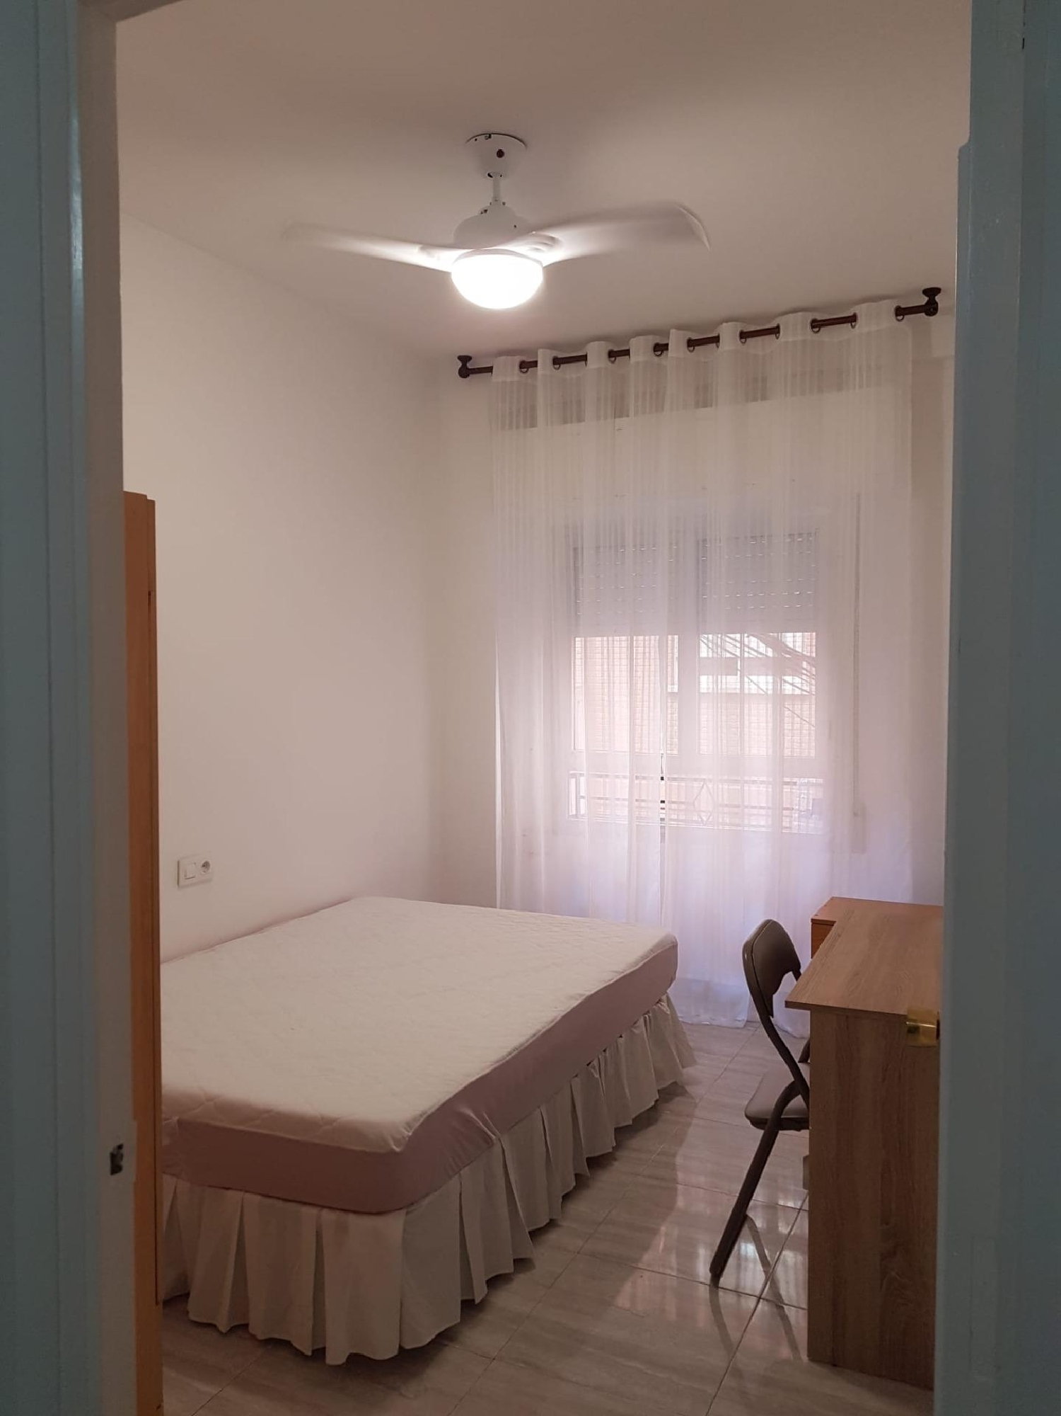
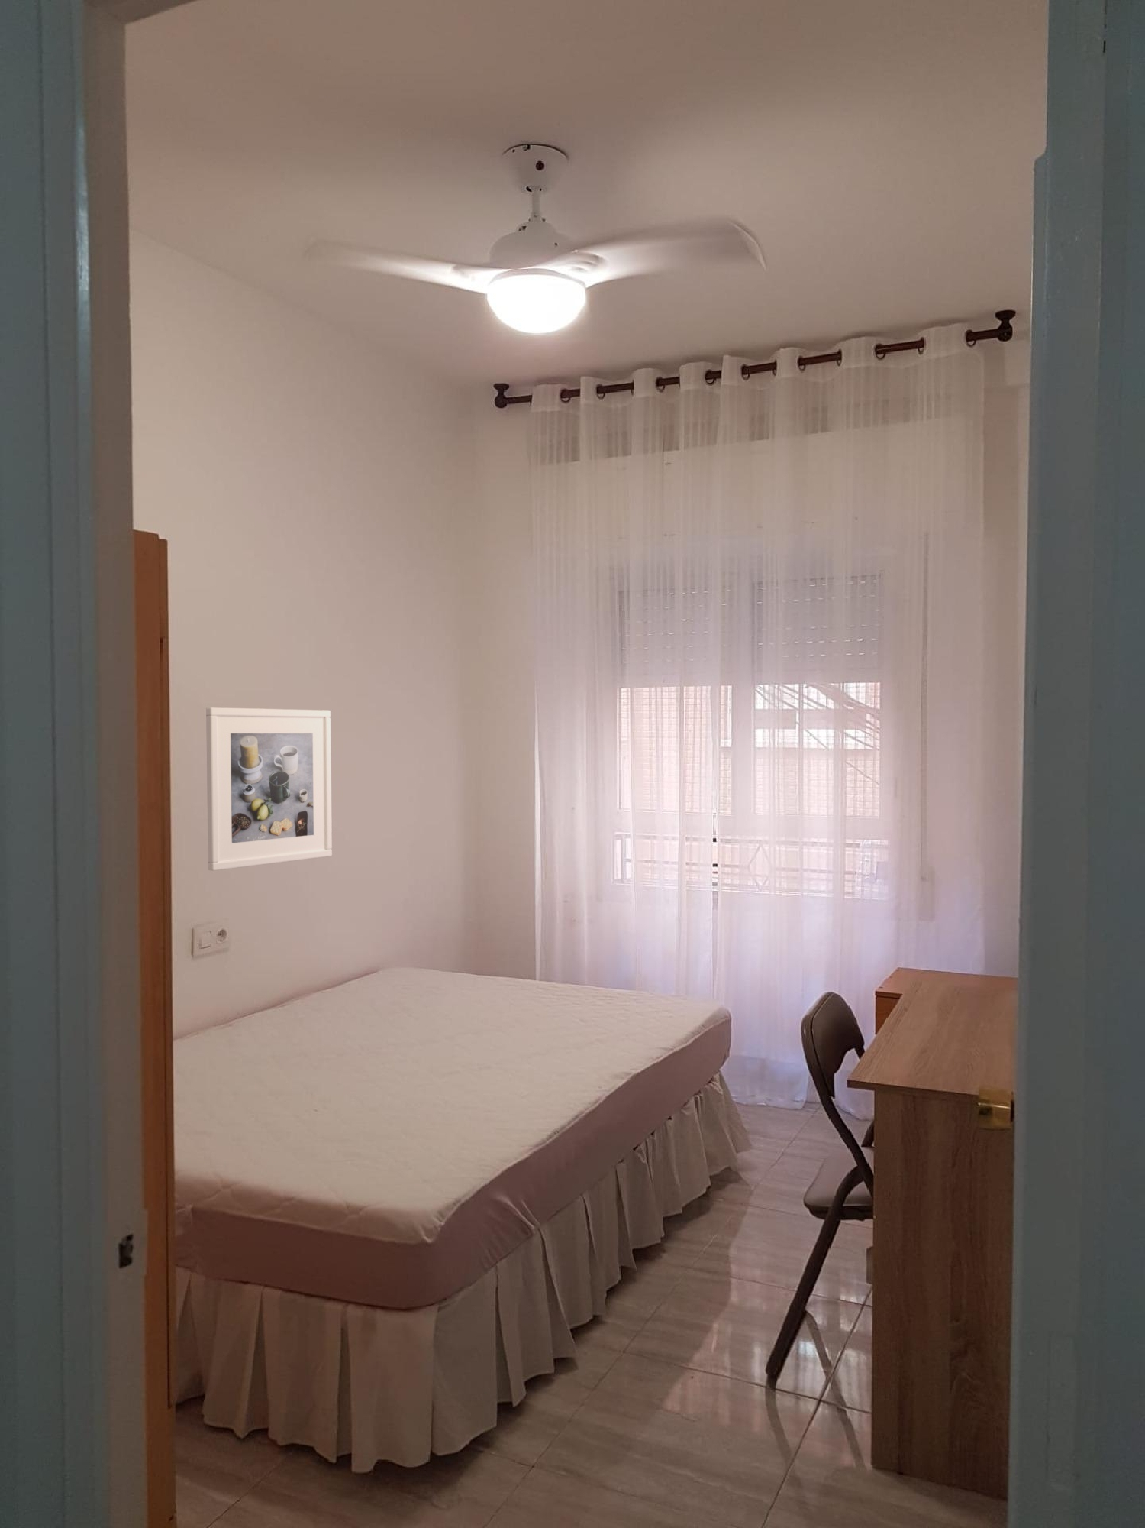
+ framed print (273, 786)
